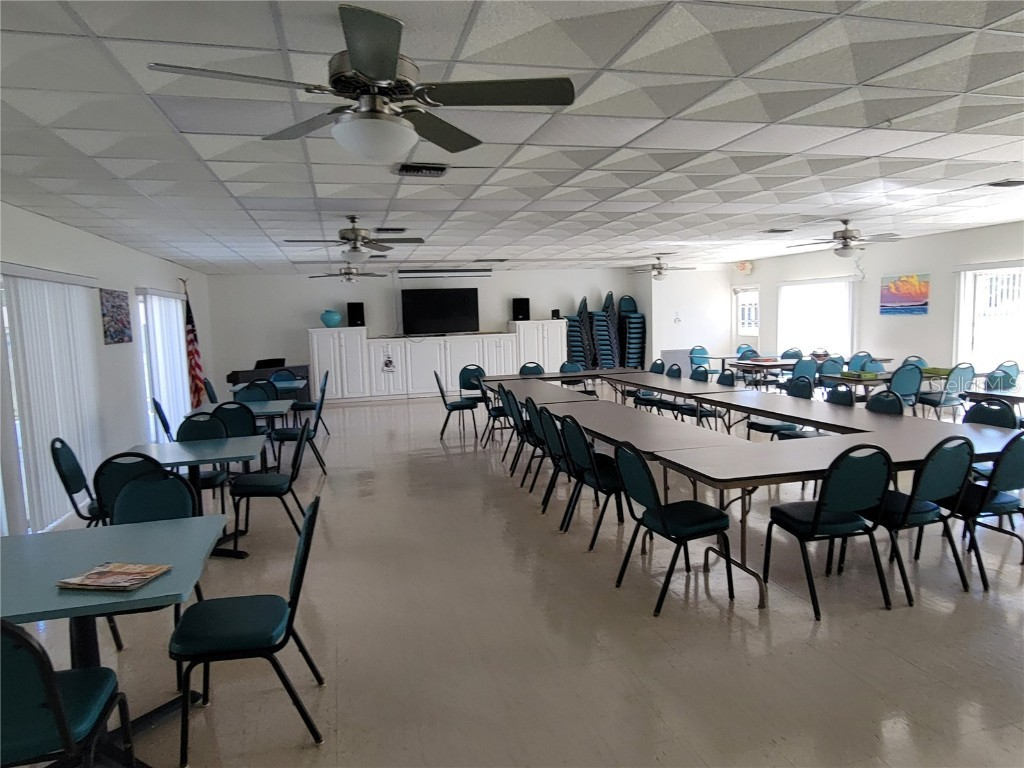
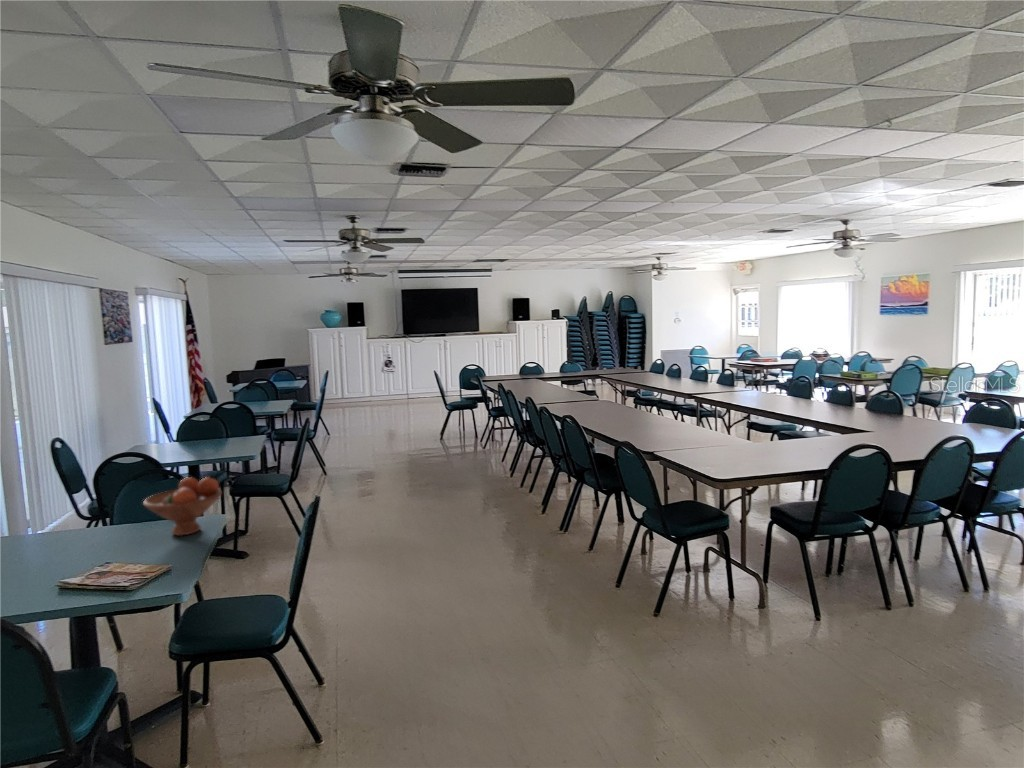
+ fruit bowl (184, 506)
